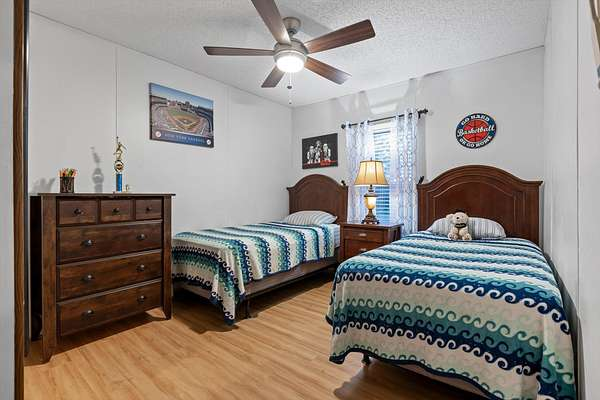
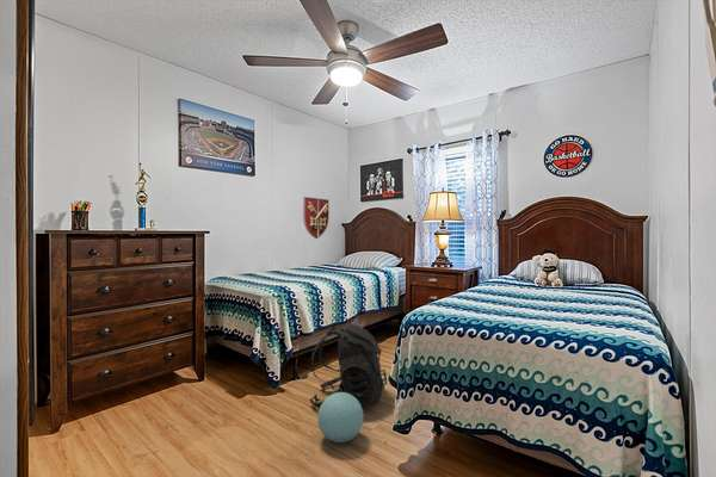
+ decorative shield (317, 218)
+ ball (340, 416)
+ backpack (350, 363)
